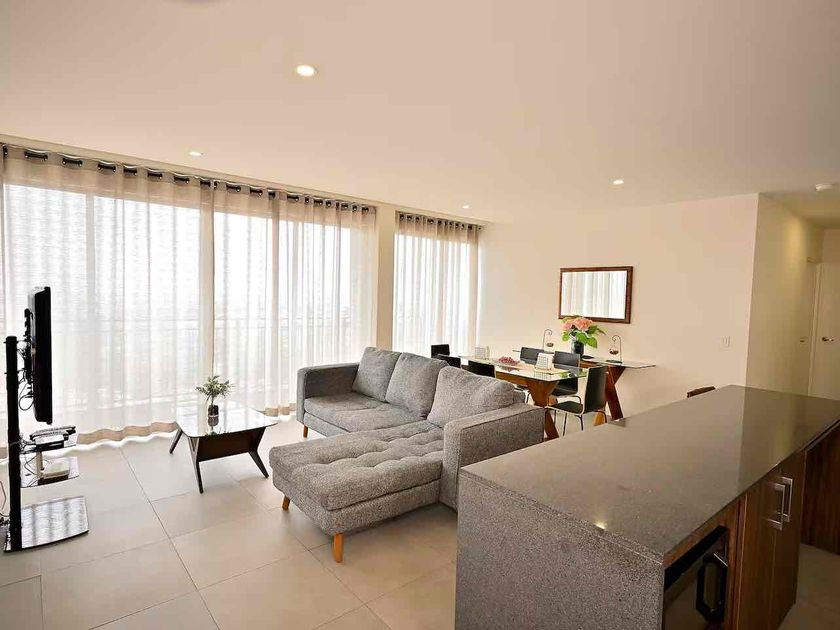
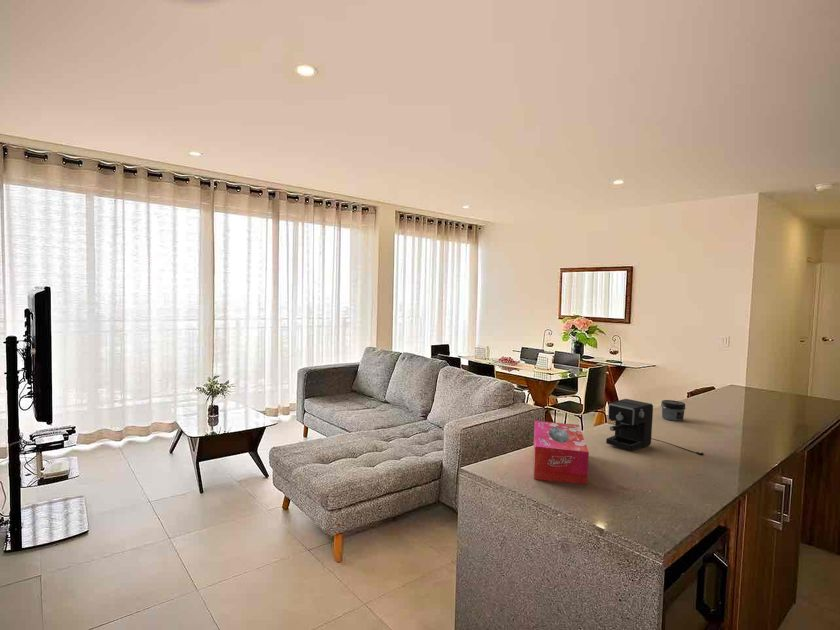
+ coffee maker (651, 428)
+ jar (672, 410)
+ tissue box (558, 449)
